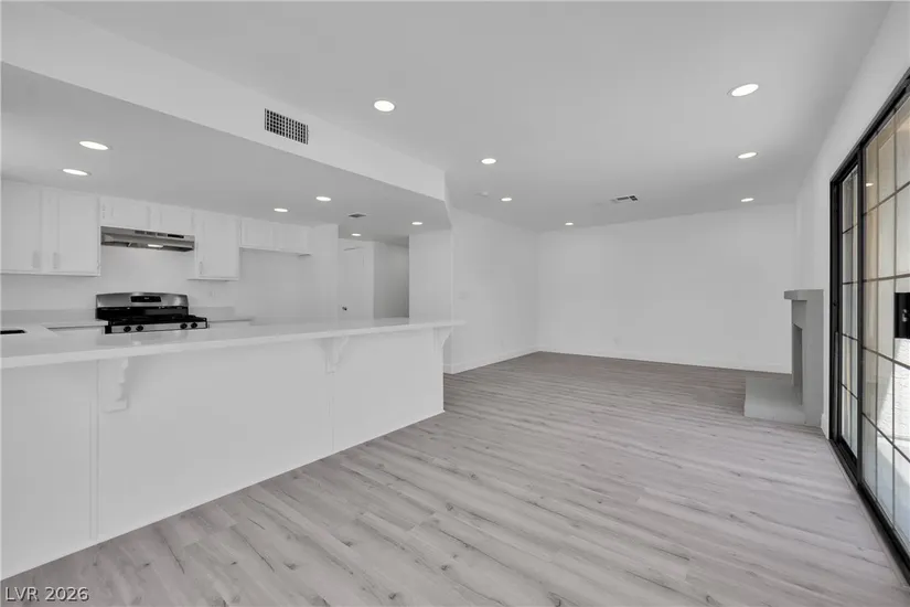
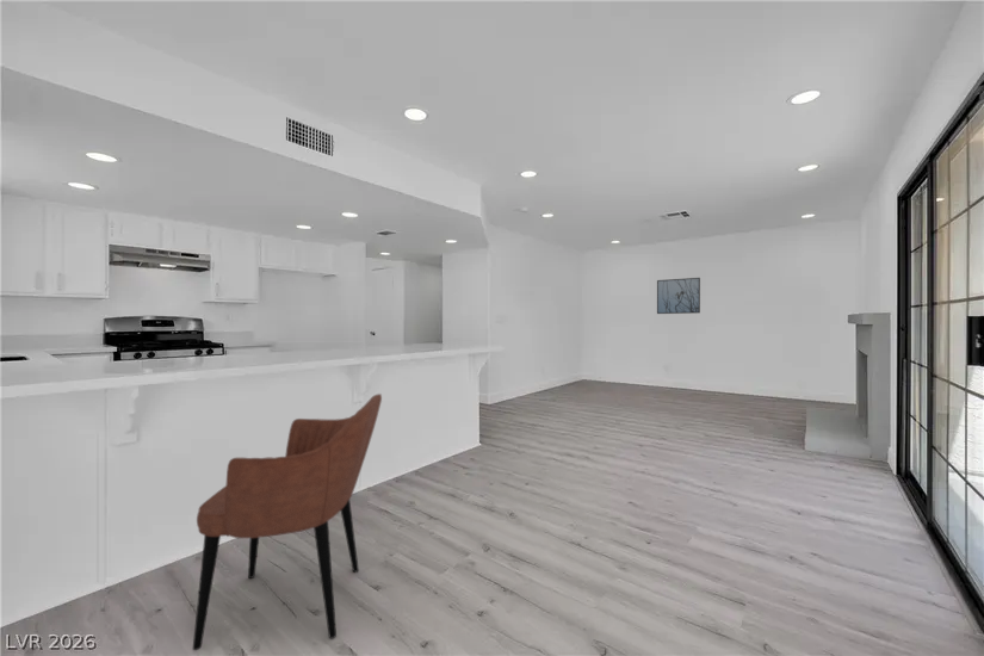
+ armchair (299, 501)
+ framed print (677, 296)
